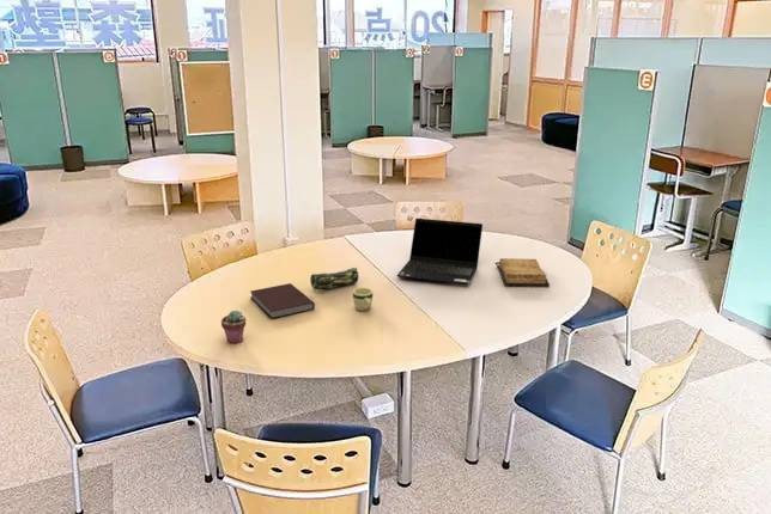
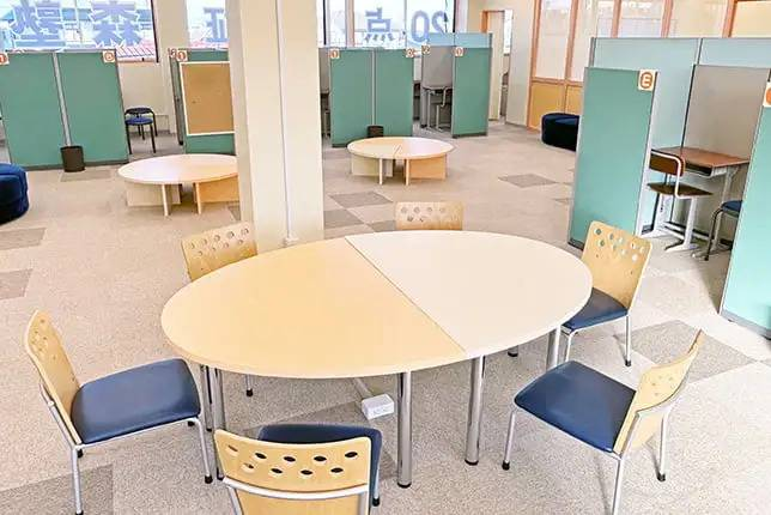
- diary (520, 271)
- notebook (281, 299)
- mug (364, 300)
- pencil case (335, 277)
- laptop computer (441, 250)
- potted succulent (233, 325)
